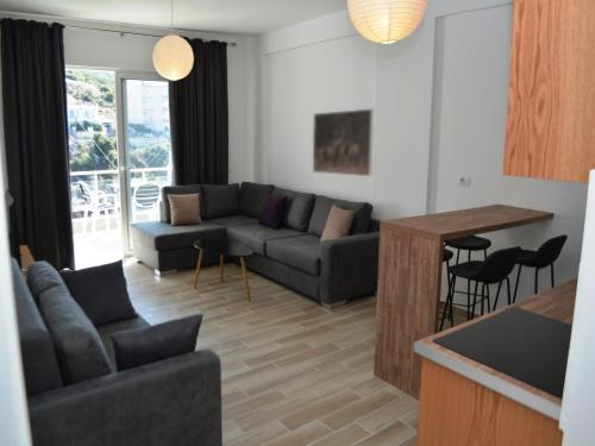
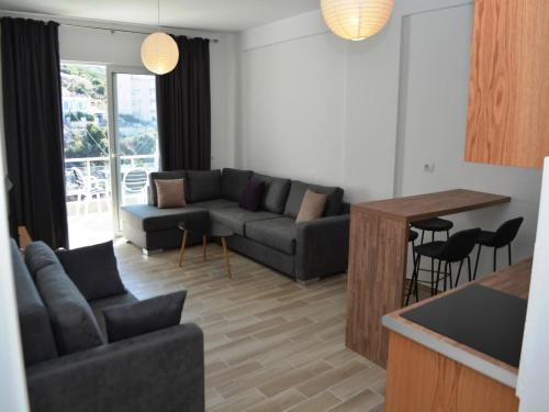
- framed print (340, 143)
